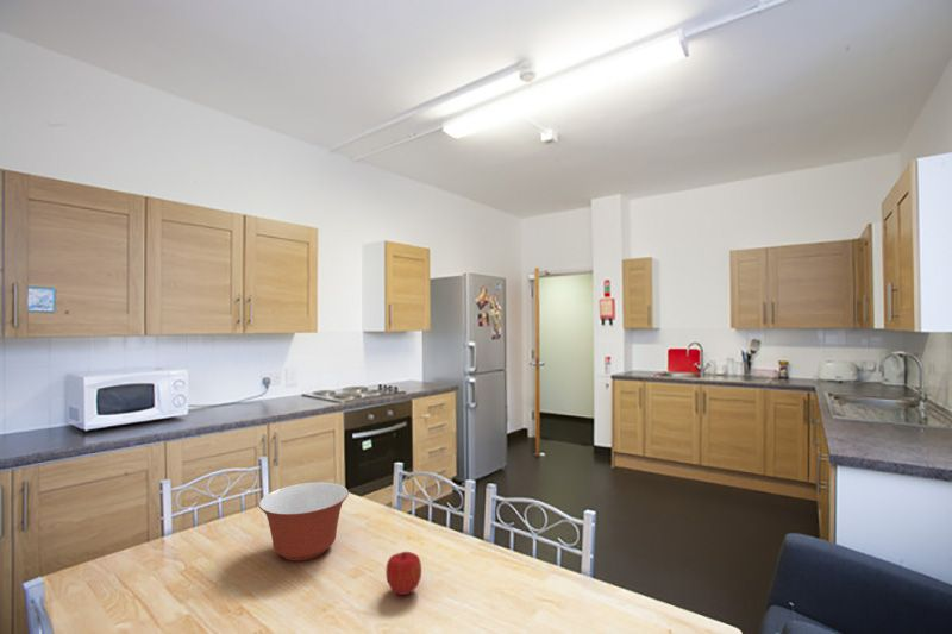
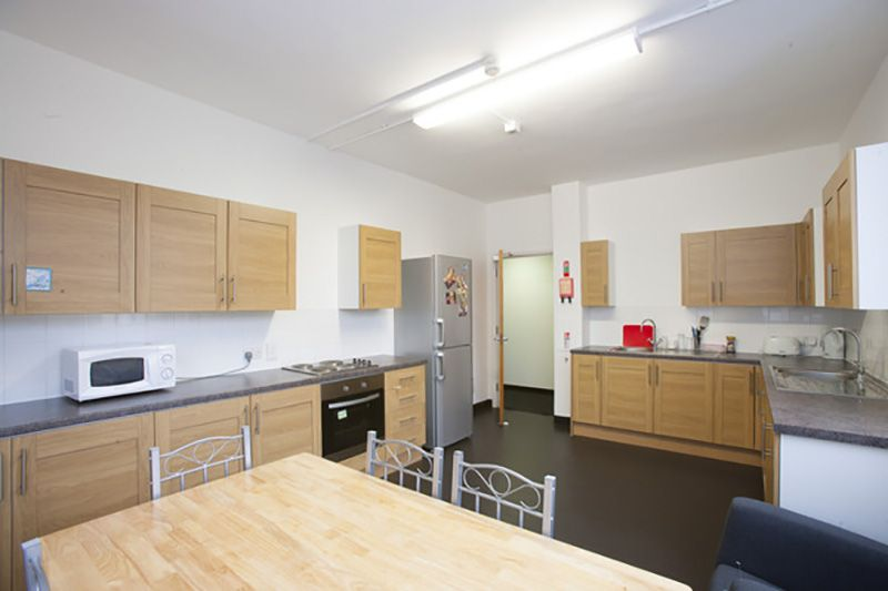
- fruit (403, 571)
- mixing bowl (305, 522)
